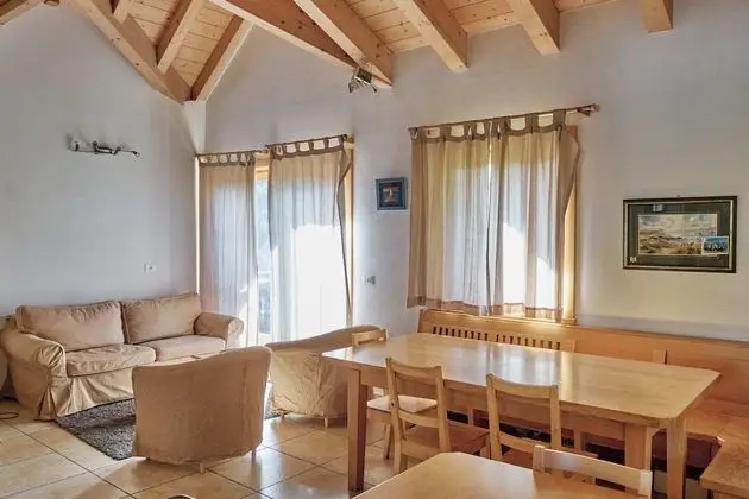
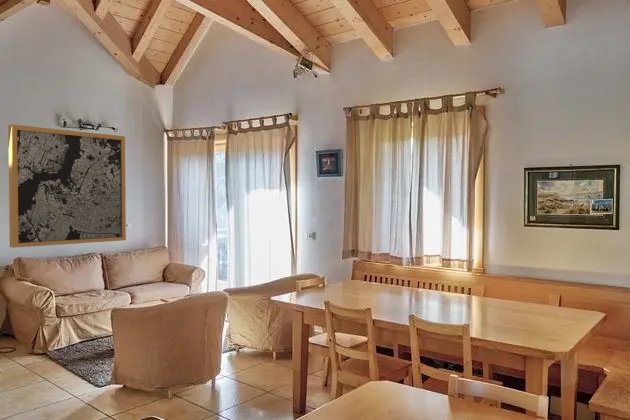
+ wall art (71, 187)
